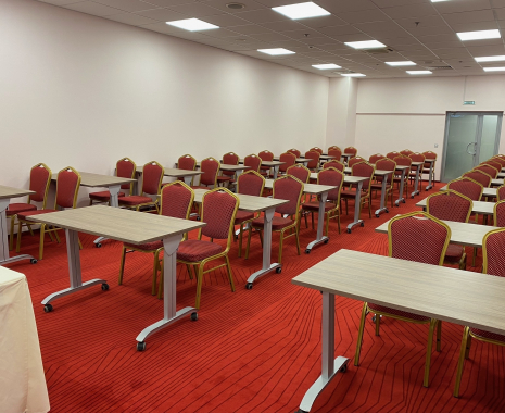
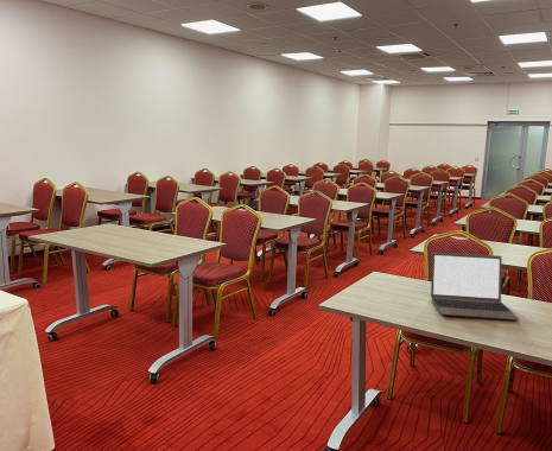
+ laptop (472, 284)
